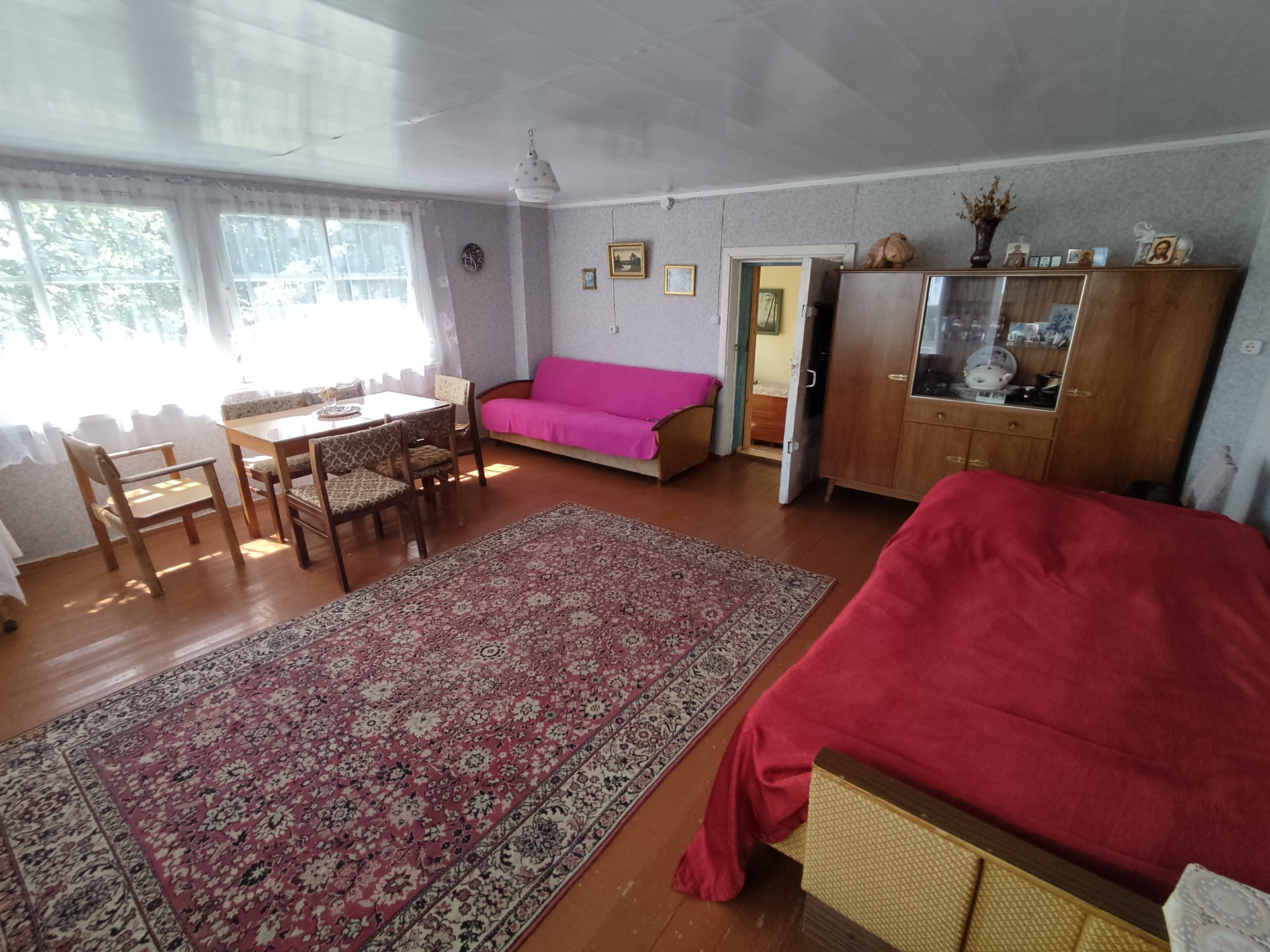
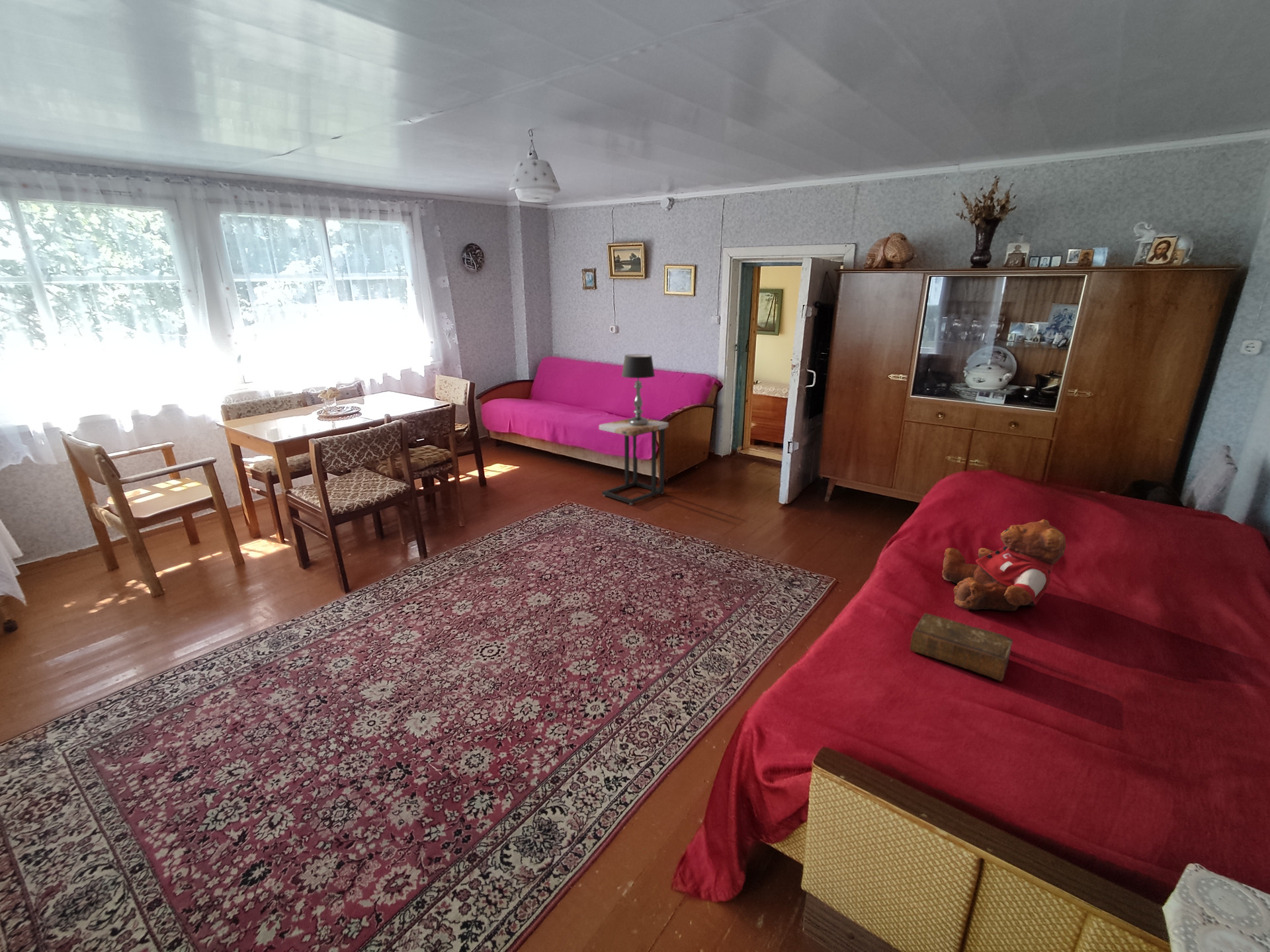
+ teddy bear (998, 559)
+ table lamp (638, 390)
+ side table (634, 459)
+ book (960, 645)
